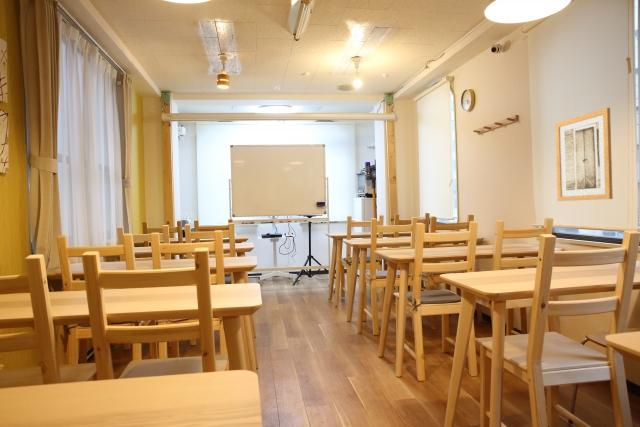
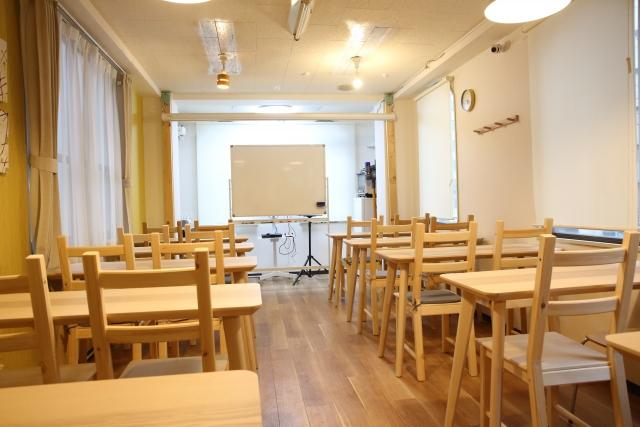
- wall art (581, 158)
